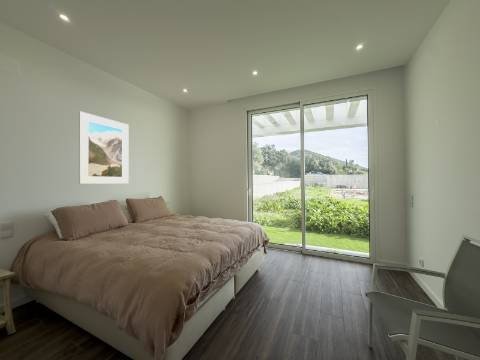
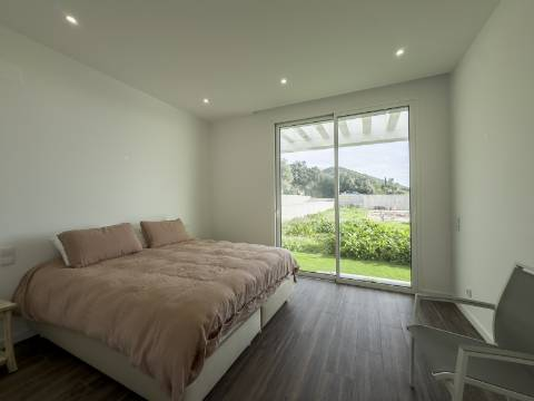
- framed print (106, 151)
